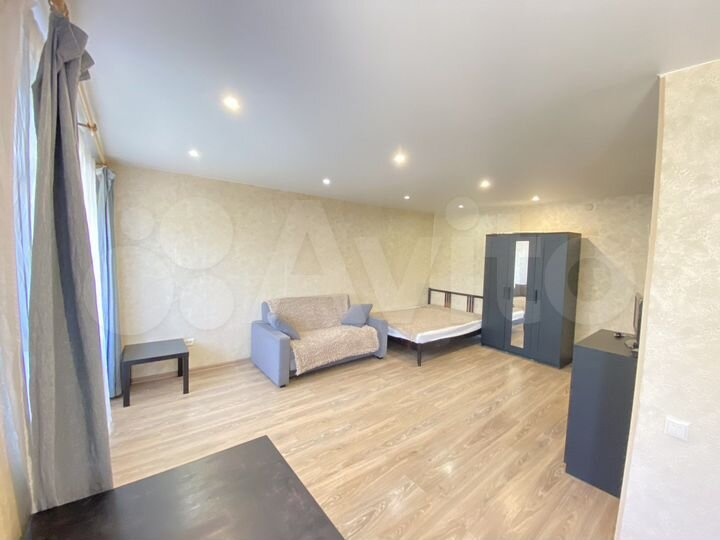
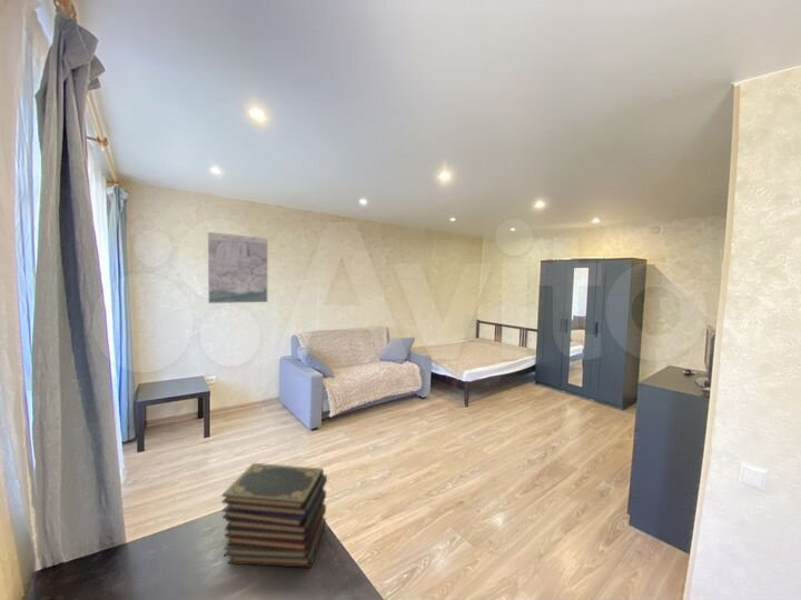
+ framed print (239, 269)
+ book stack (277, 512)
